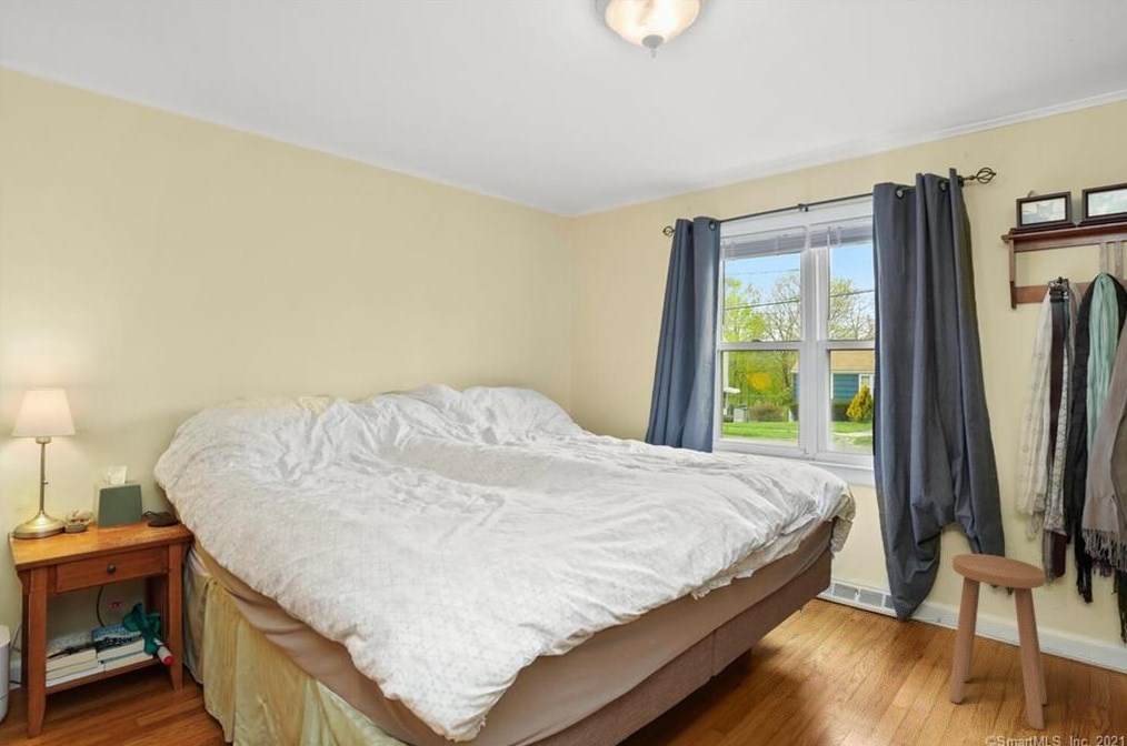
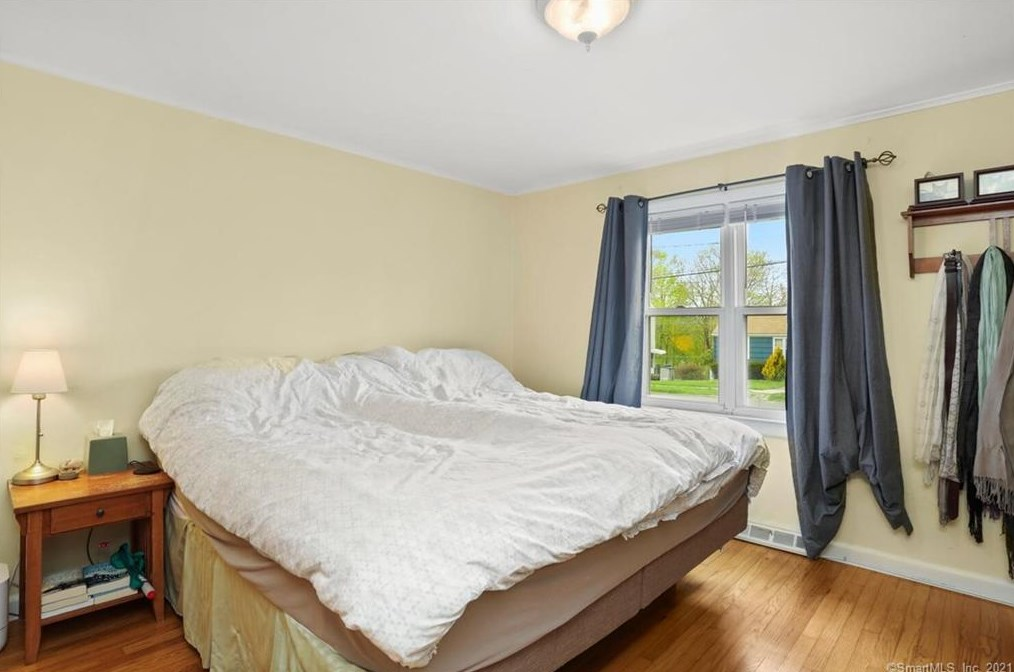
- stool (1018, 632)
